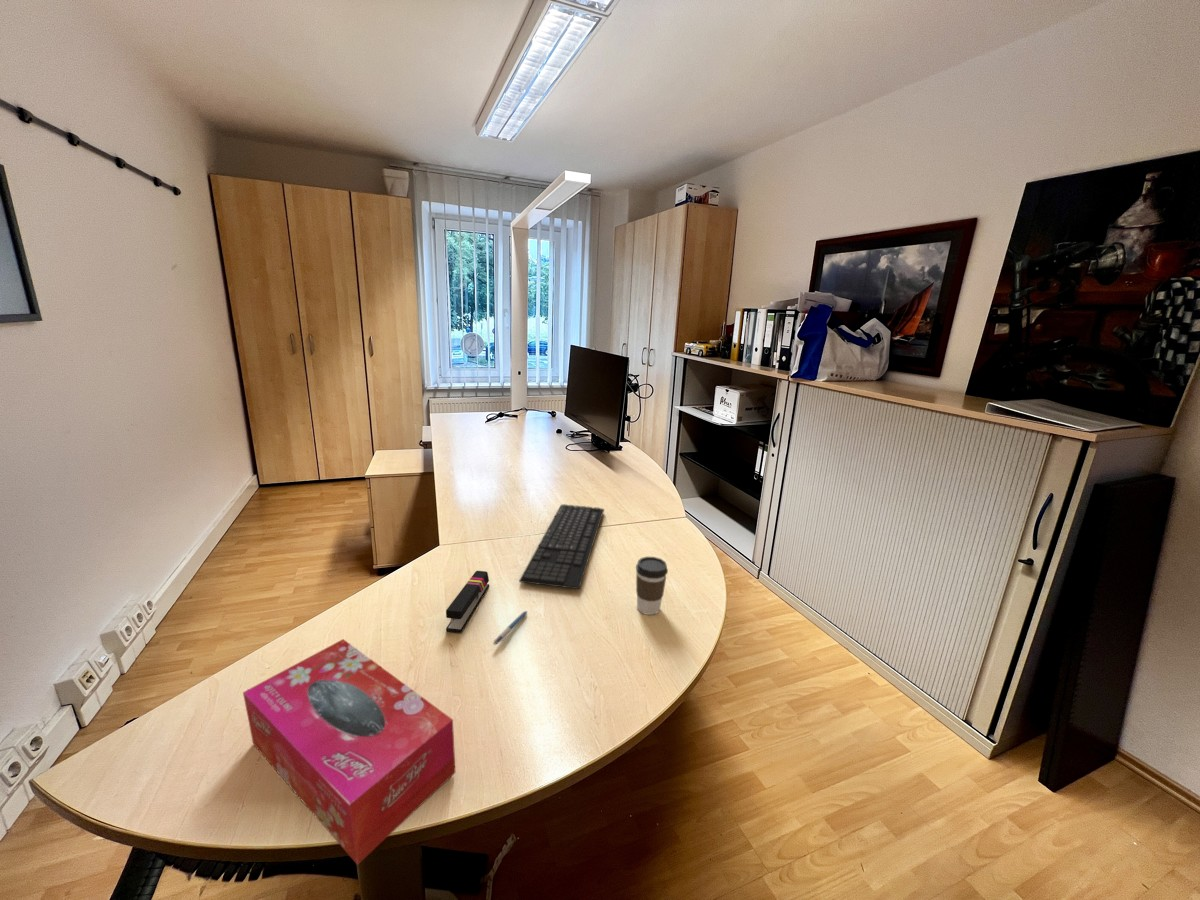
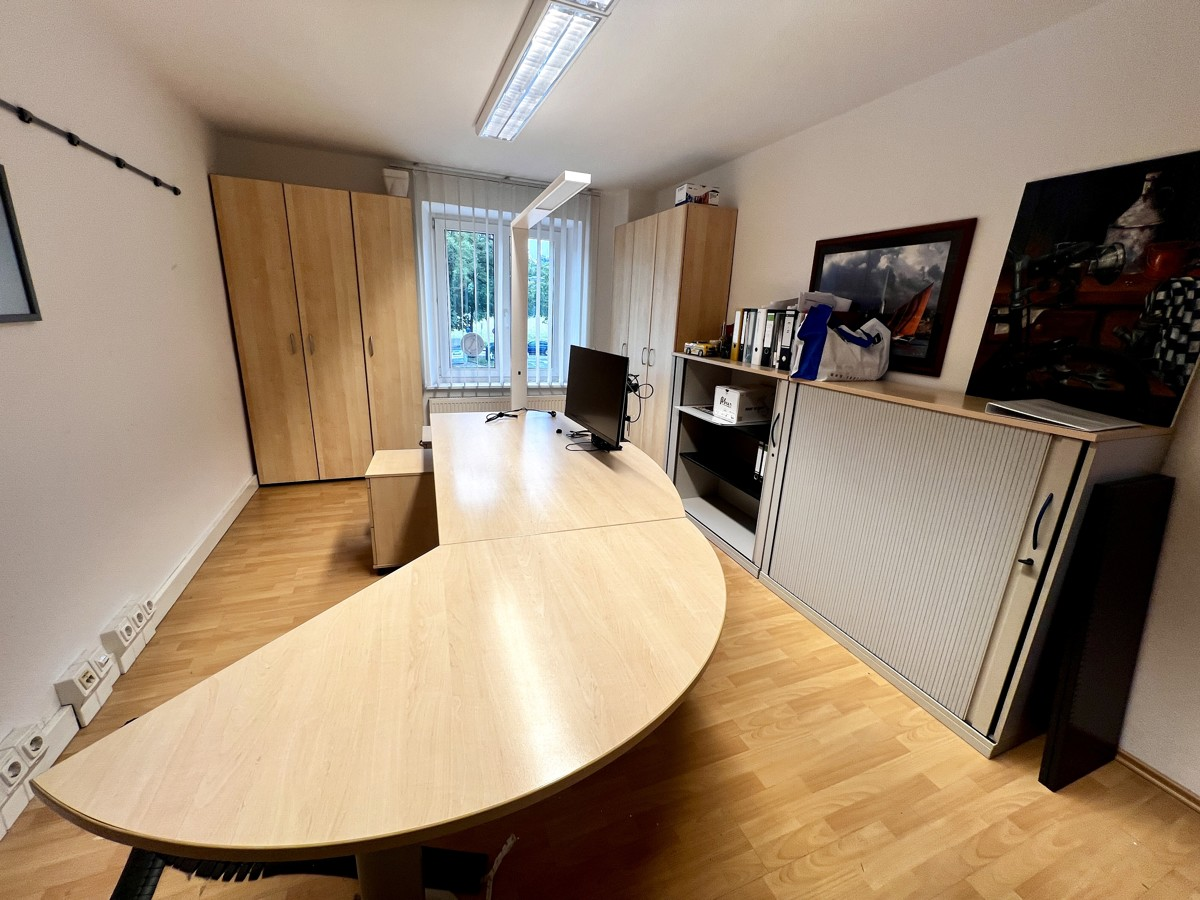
- stapler (469, 597)
- keyboard (568, 540)
- tissue box (349, 732)
- pen (512, 626)
- coffee cup (650, 586)
